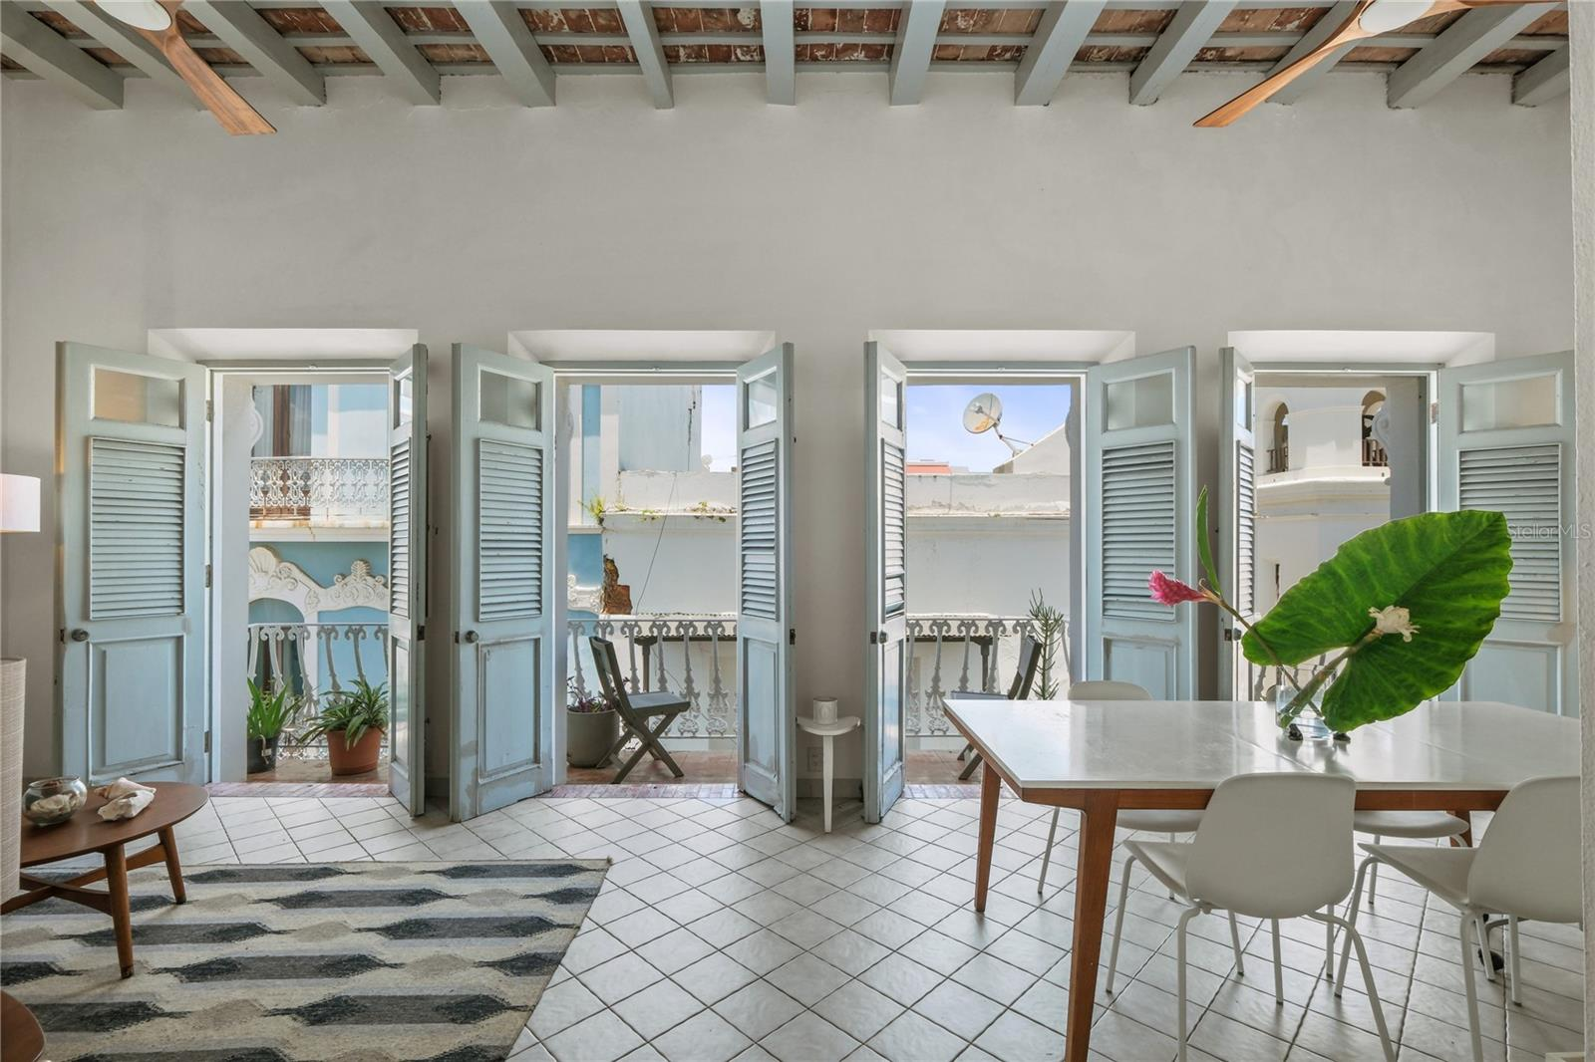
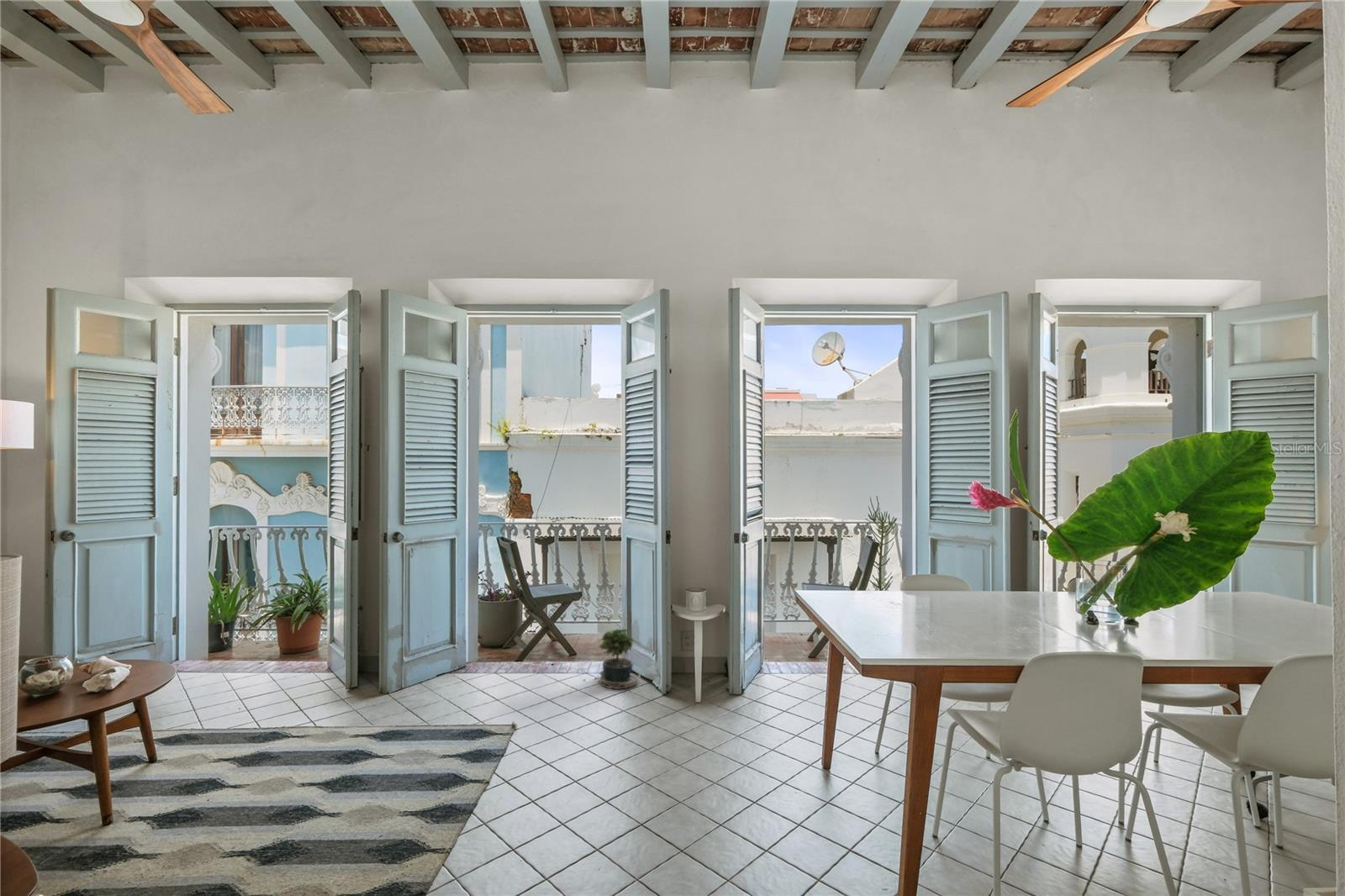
+ potted plant (614, 654)
